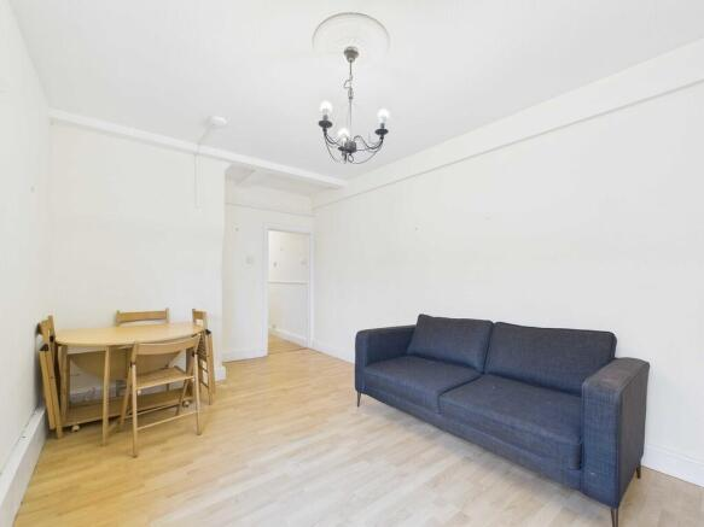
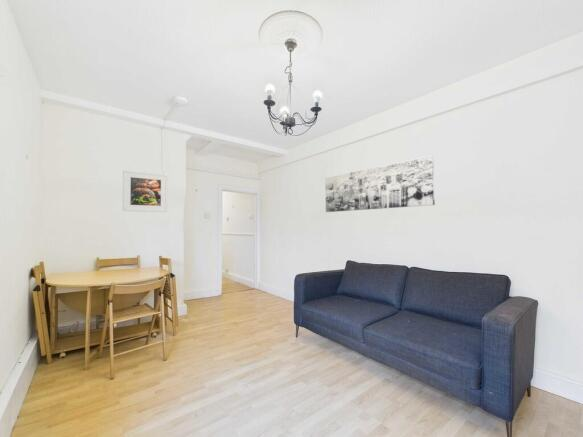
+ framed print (146, 192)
+ wall art (370, 189)
